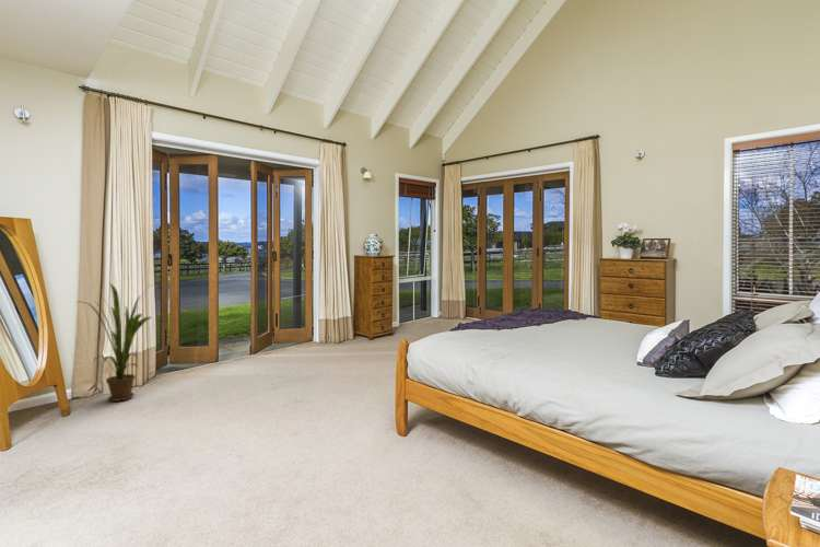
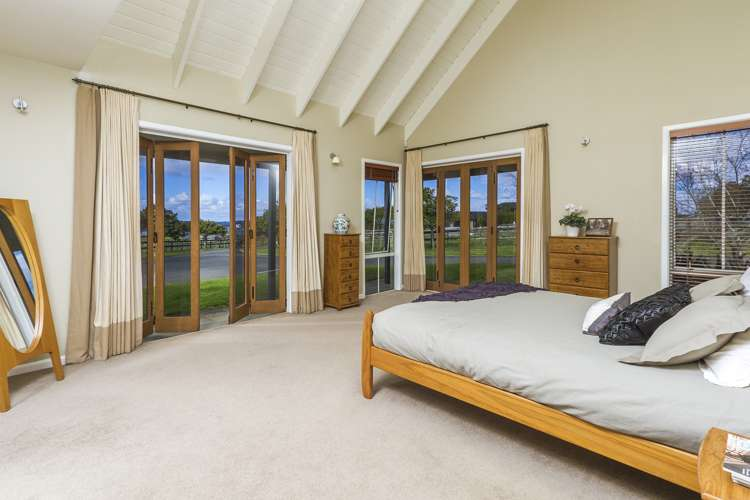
- house plant (115, 340)
